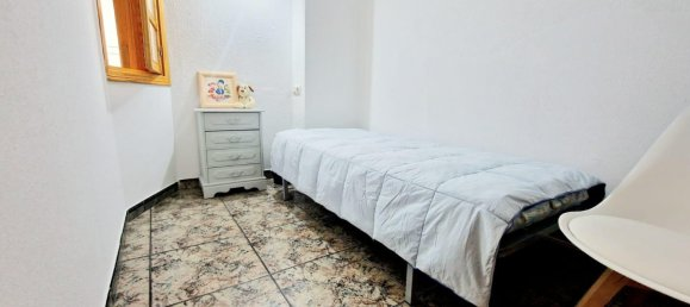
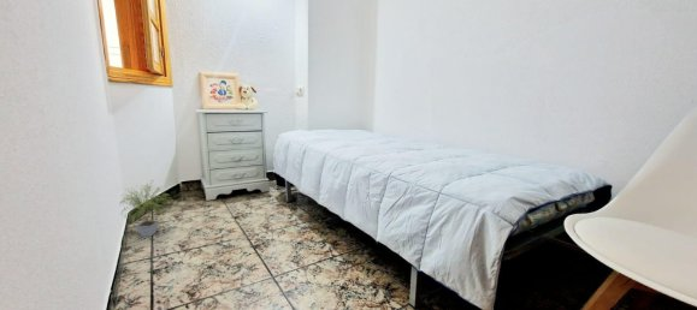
+ potted plant (143, 207)
